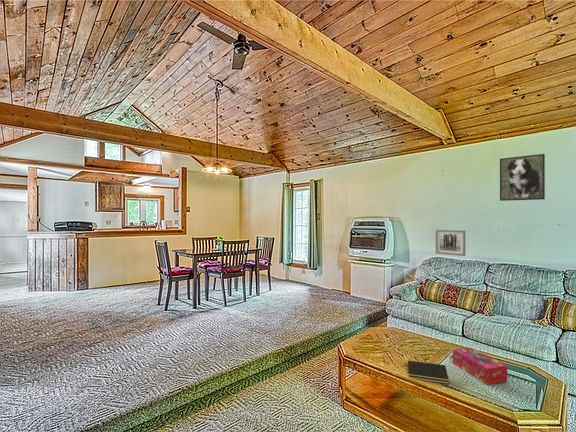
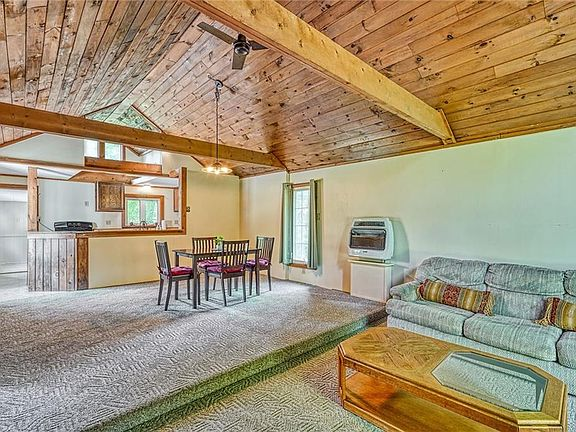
- notepad (427, 371)
- tissue box (478, 364)
- wall art (449, 242)
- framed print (521, 178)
